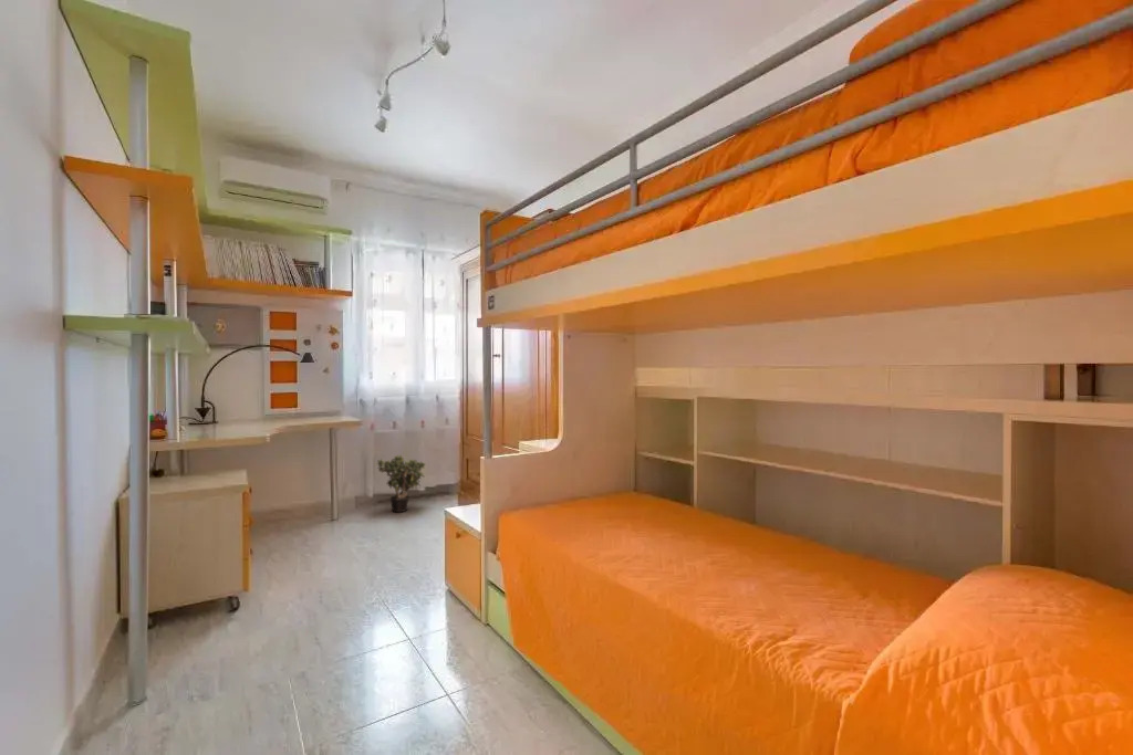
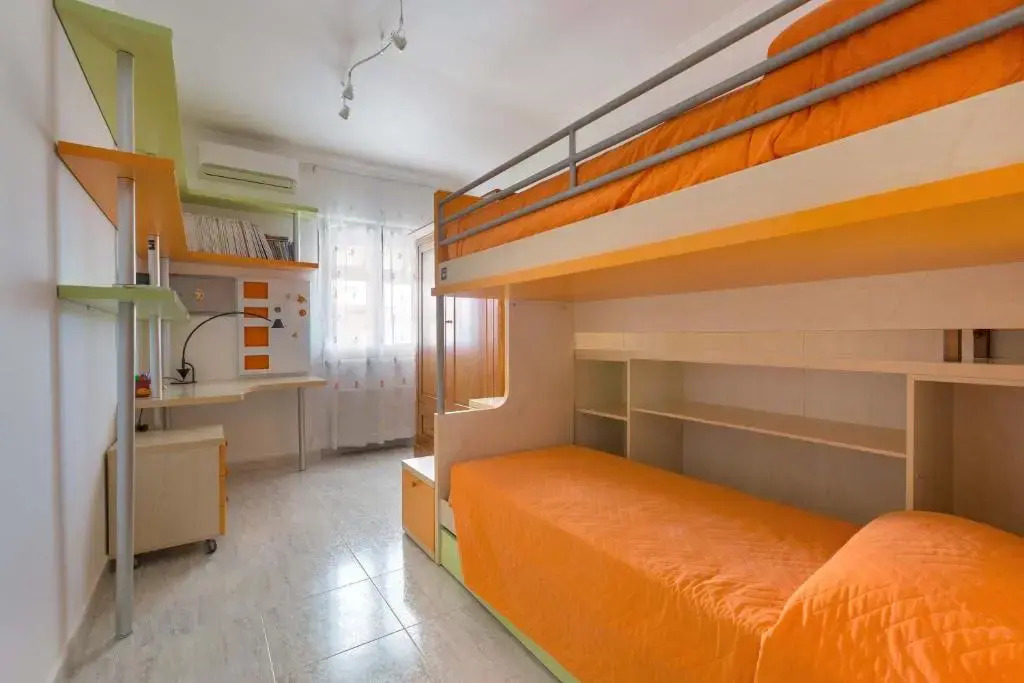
- potted plant (401, 482)
